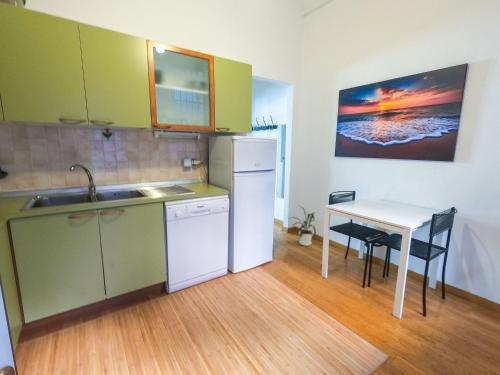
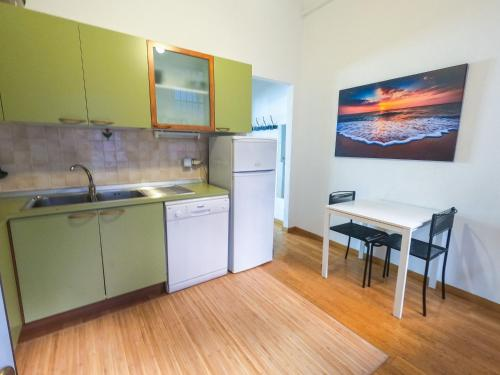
- house plant (305, 225)
